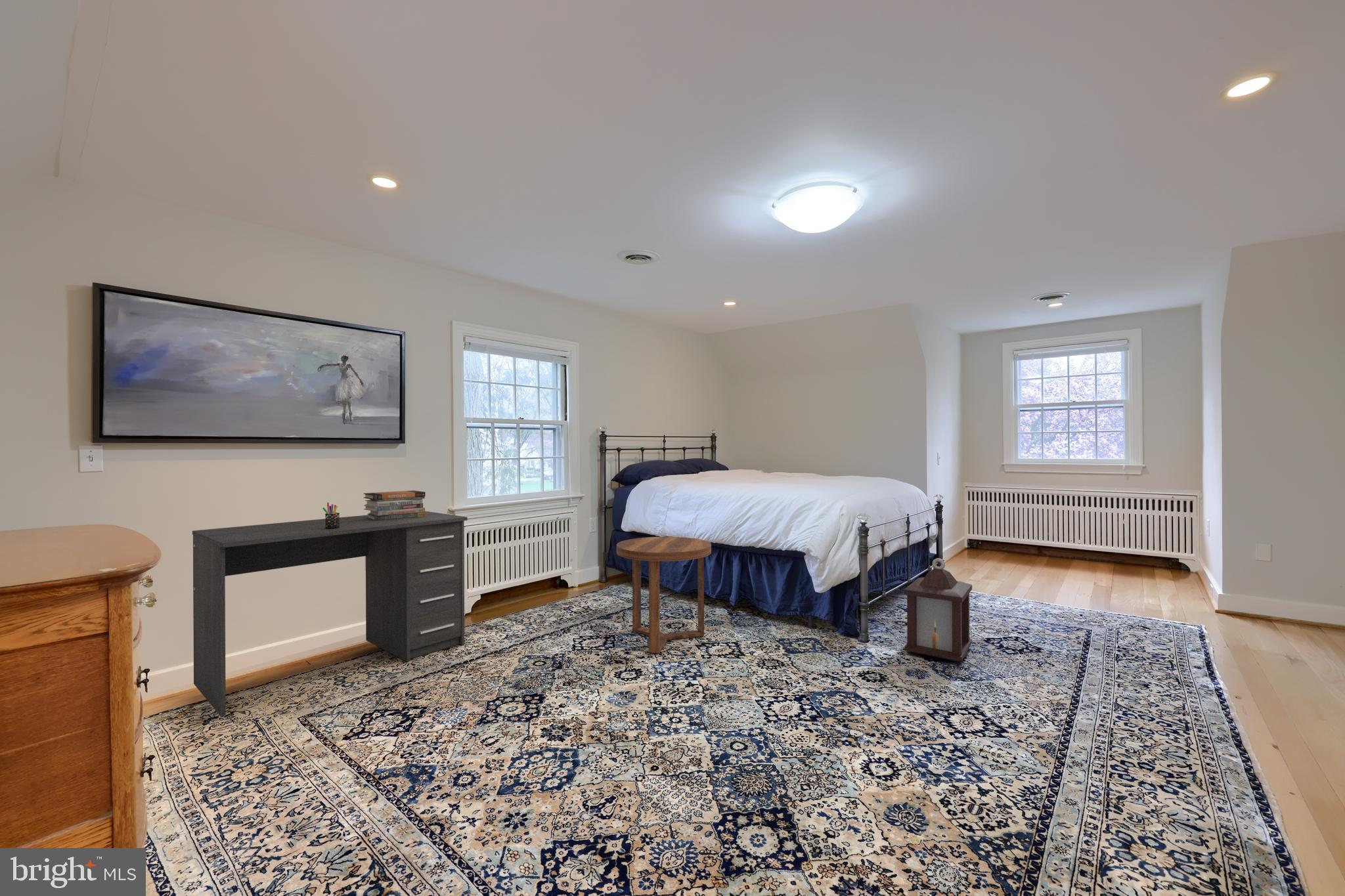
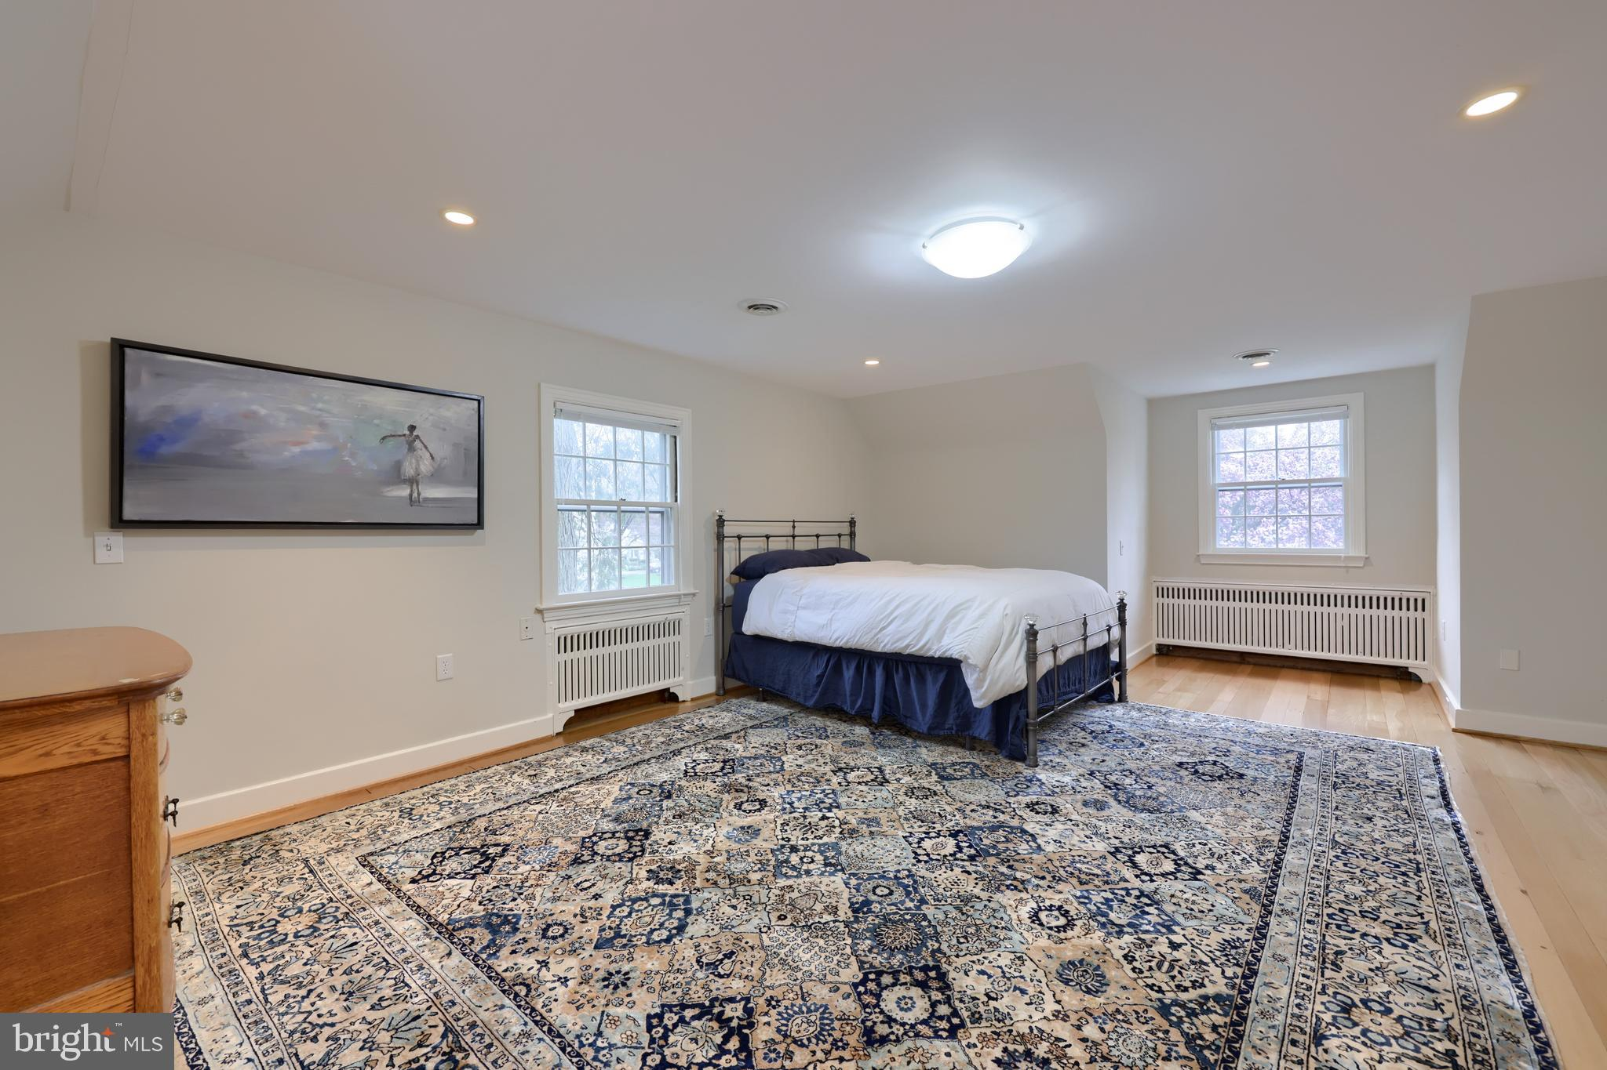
- pen holder (330, 515)
- book stack (395, 504)
- side table (659, 591)
- desk (366, 593)
- lantern (938, 604)
